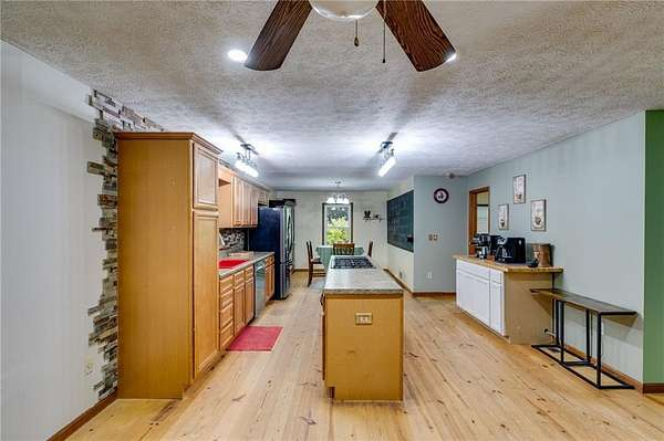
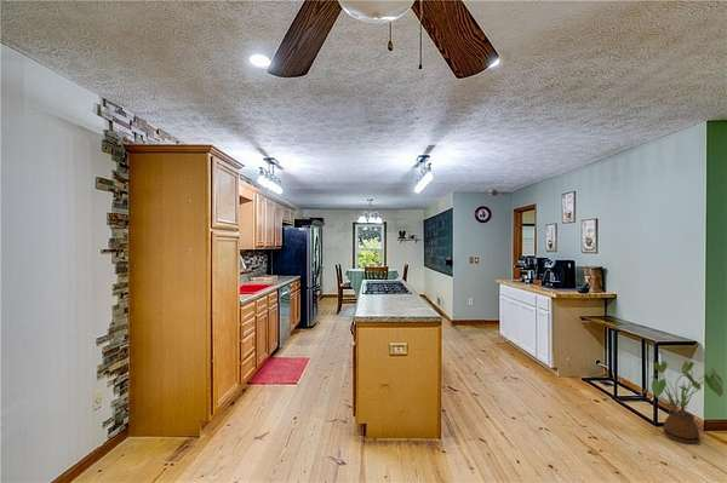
+ house plant (681, 401)
